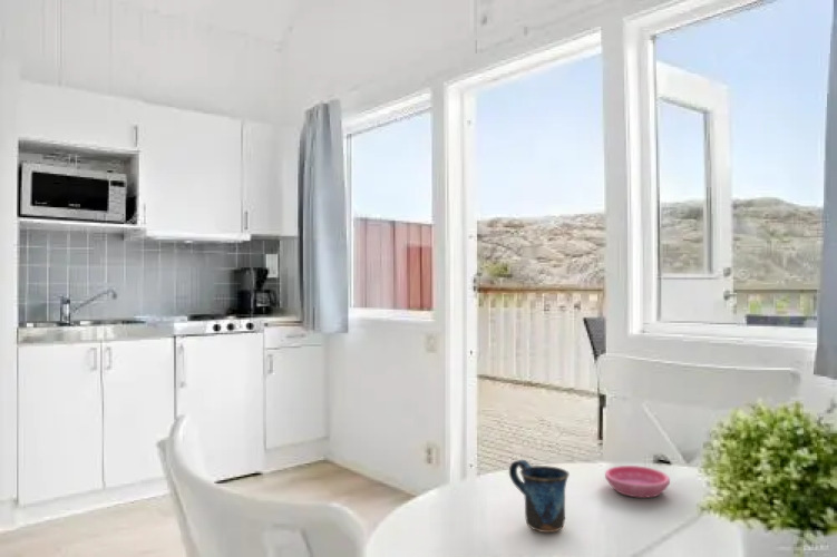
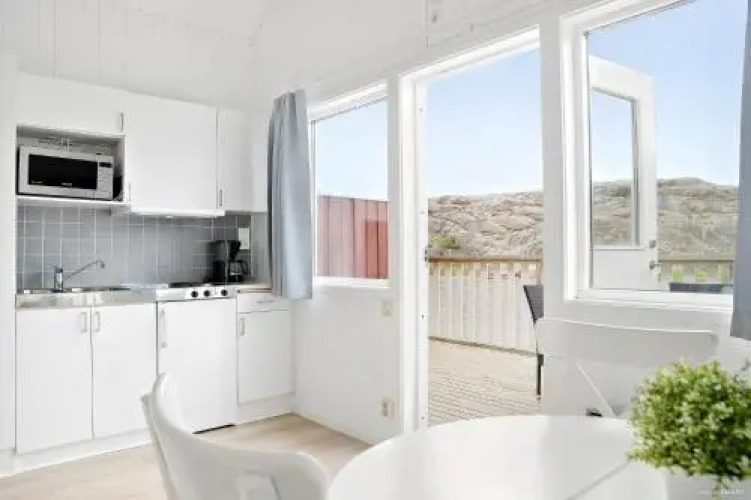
- saucer (636, 481)
- mug (541, 494)
